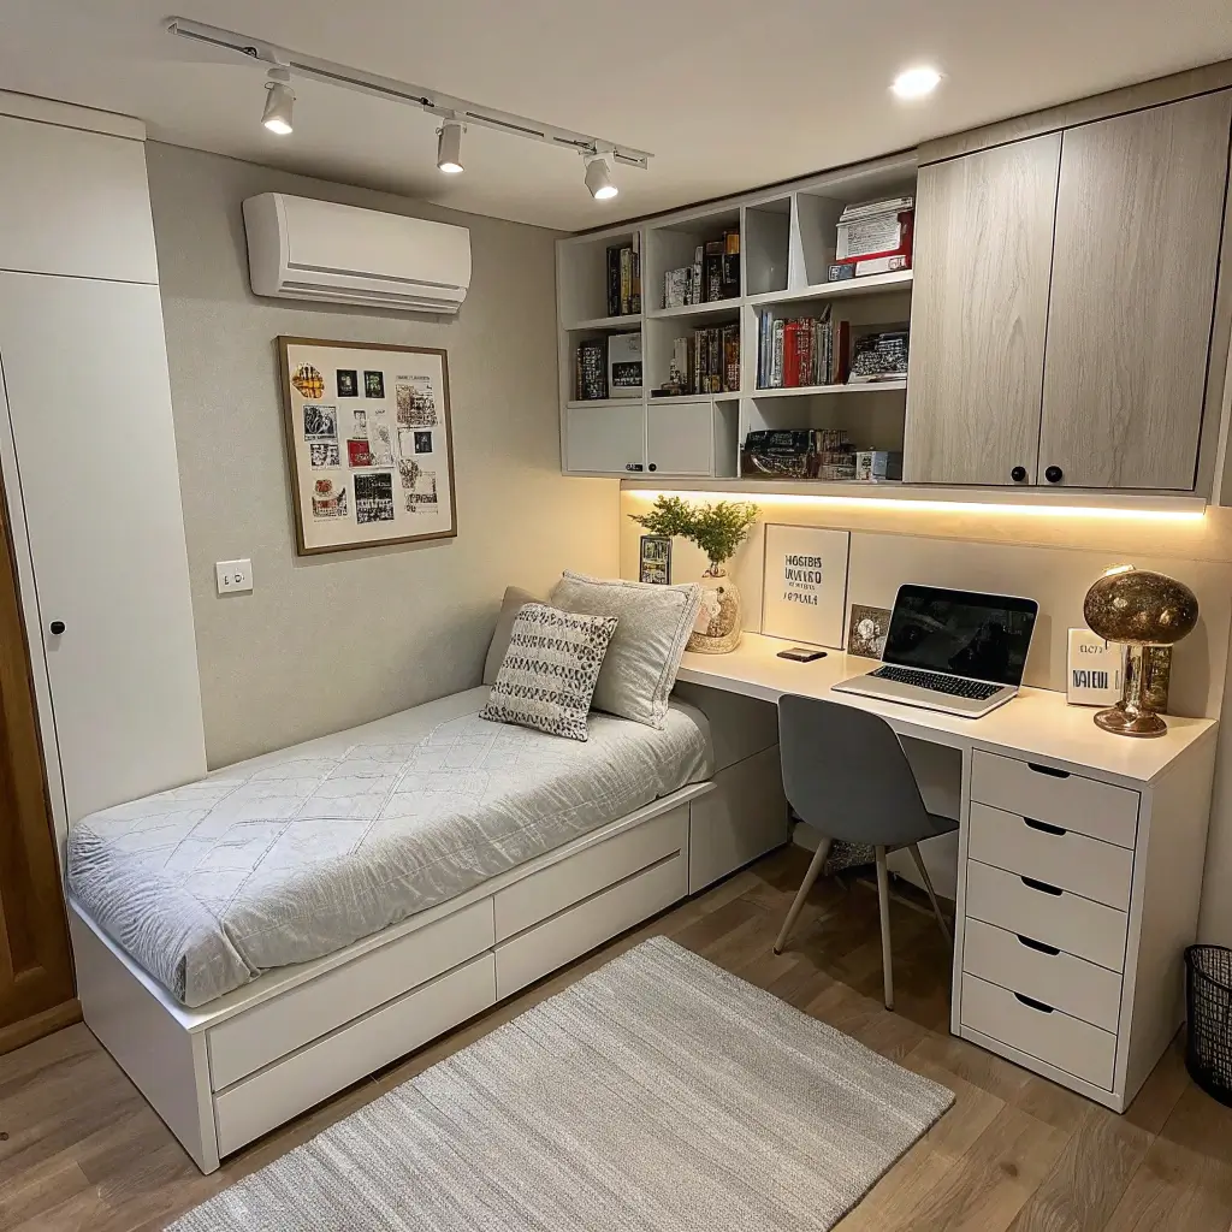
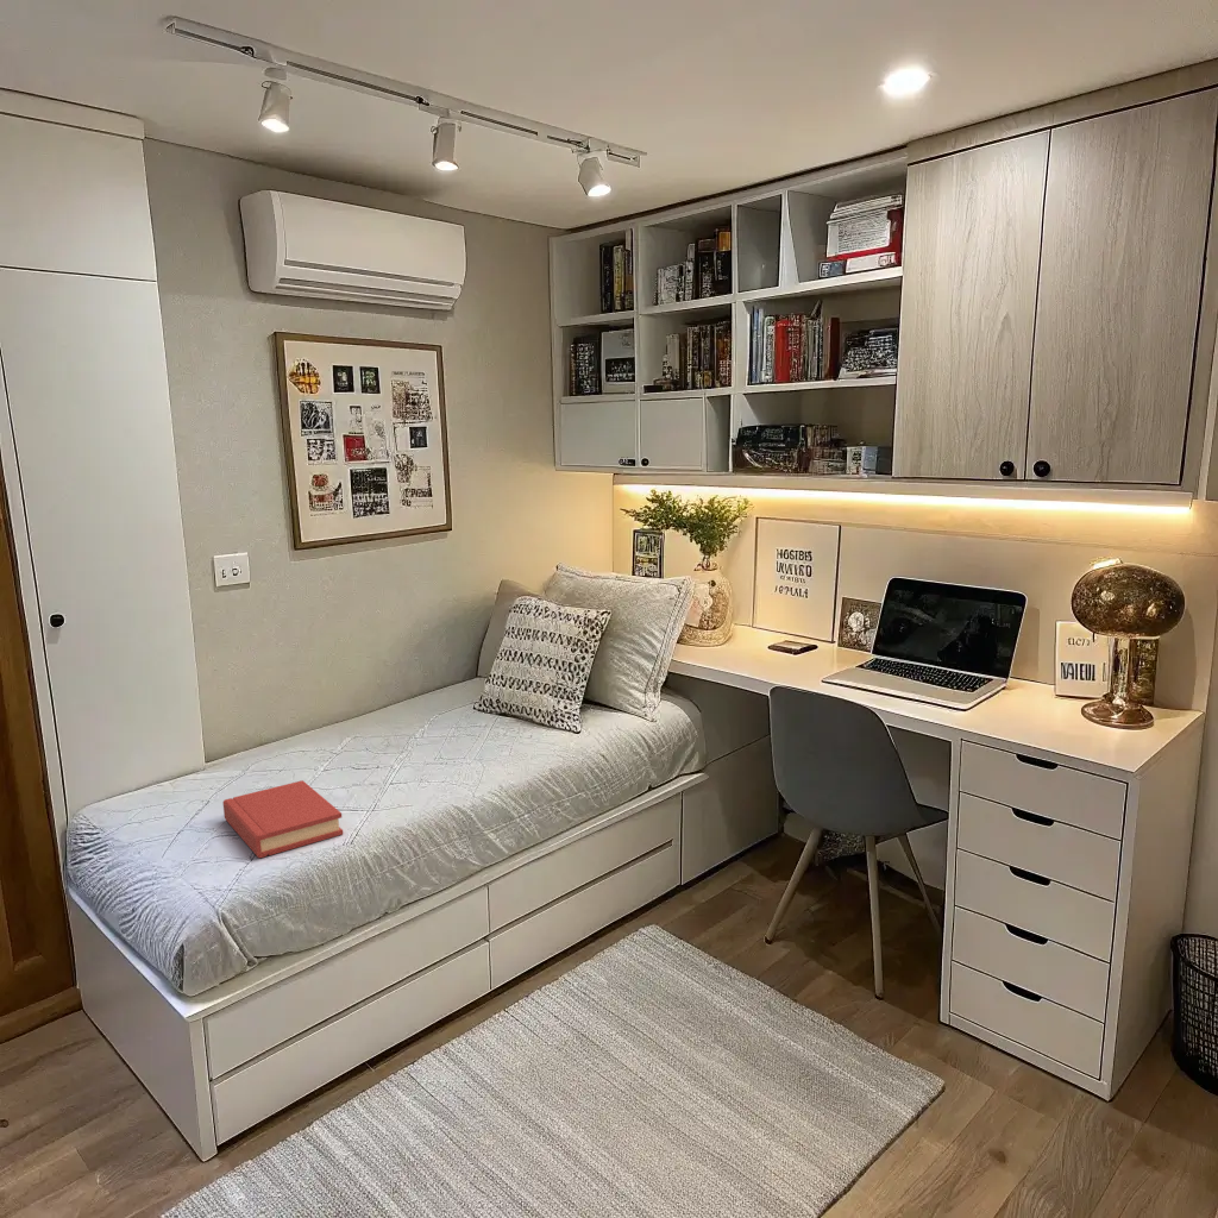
+ hardback book (281, 816)
